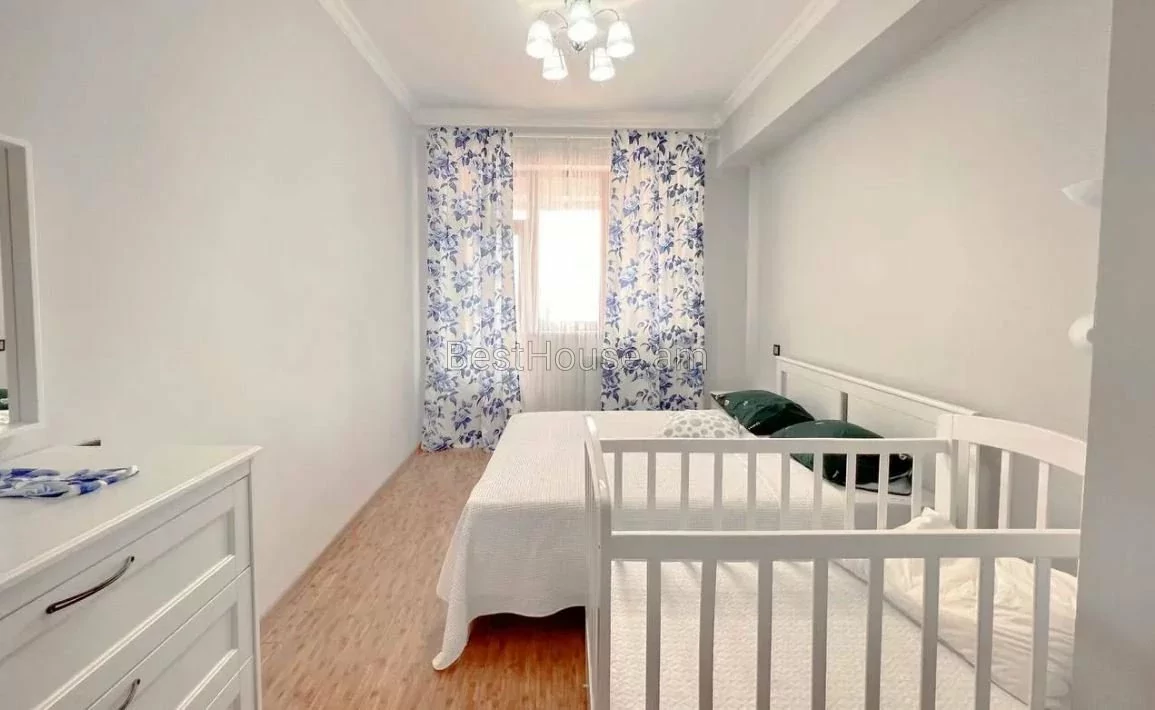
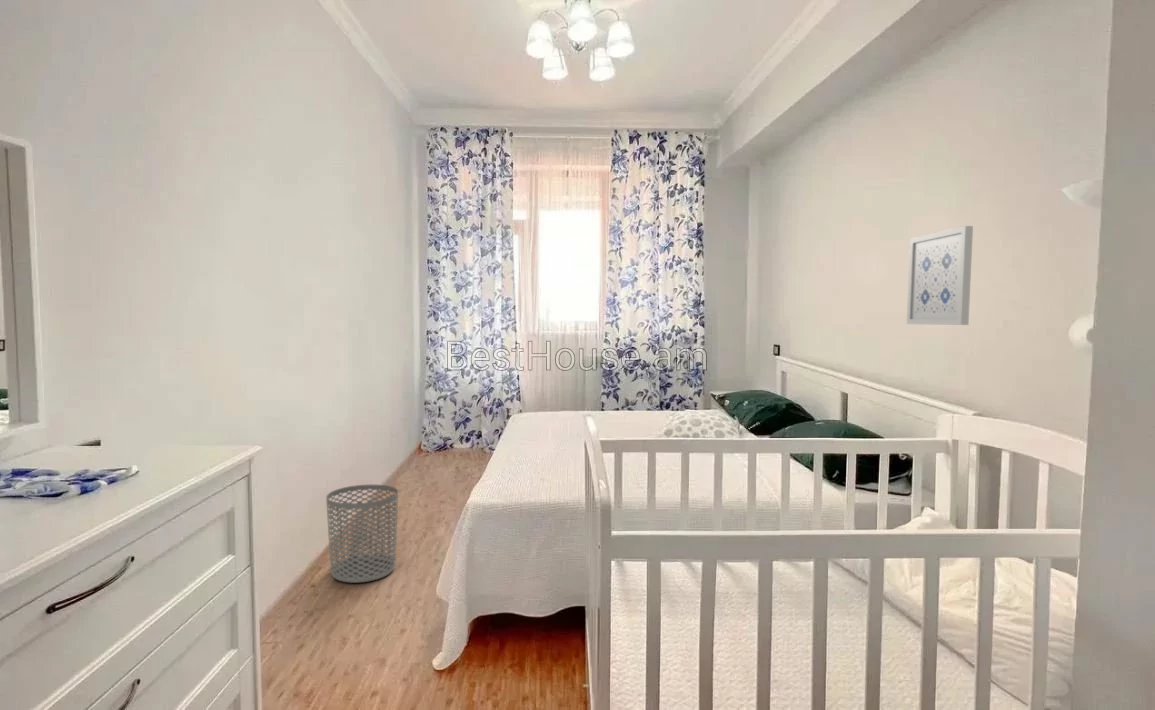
+ wall art (937, 278)
+ waste bin (363, 531)
